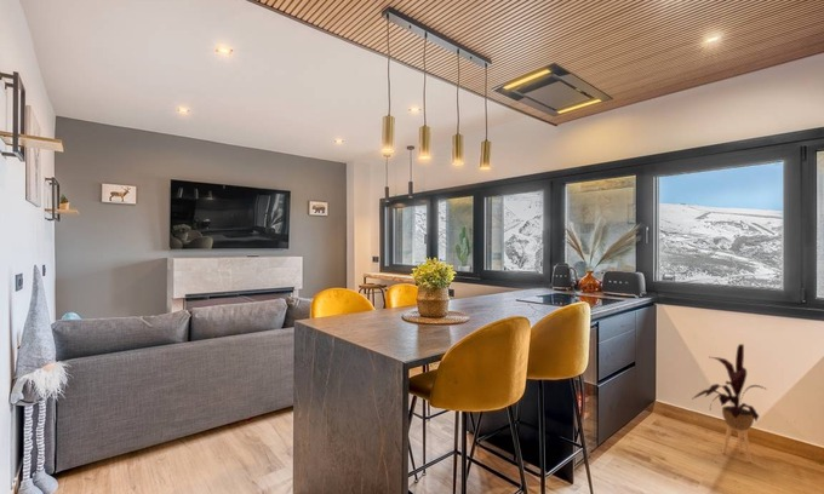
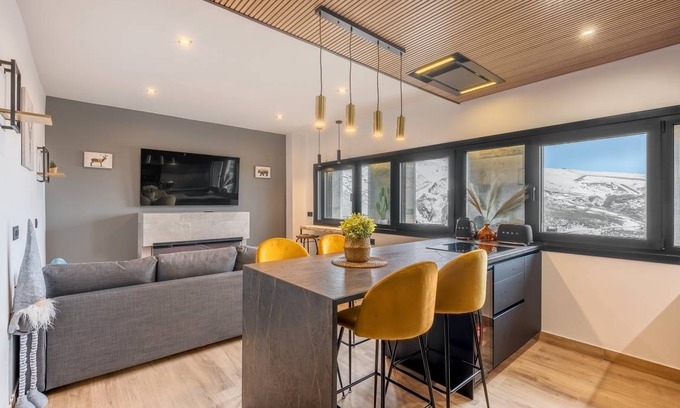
- house plant (728, 397)
